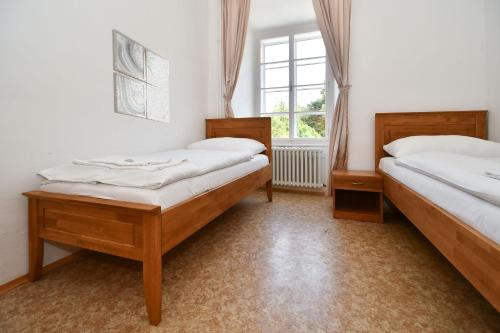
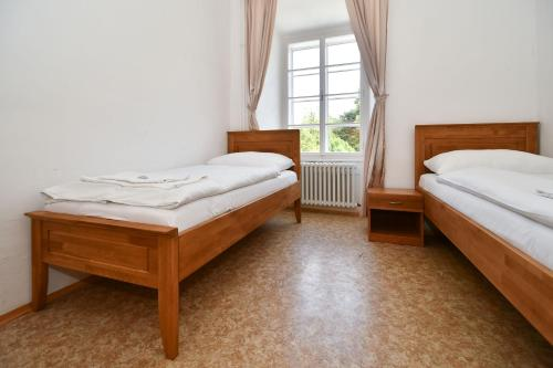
- wall art (144, 82)
